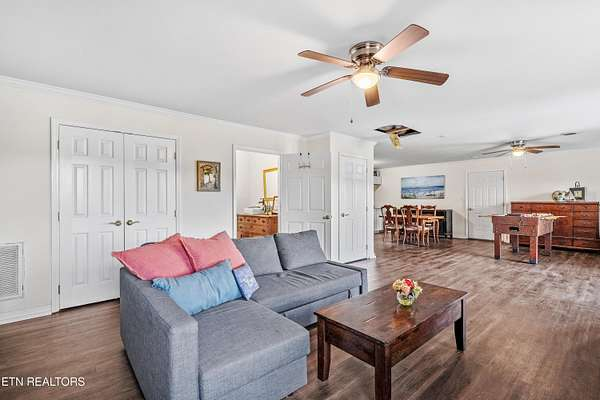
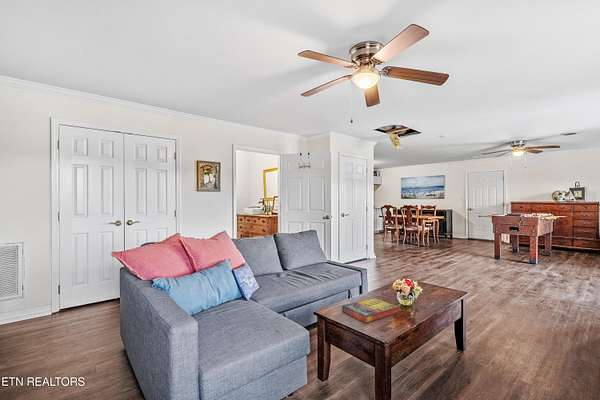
+ game compilation box (370, 309)
